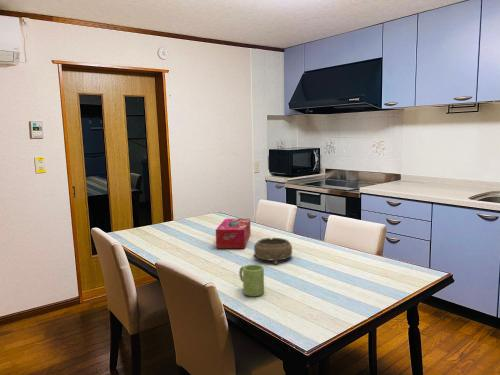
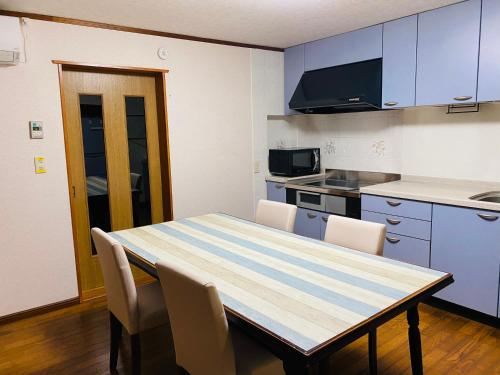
- decorative bowl (273, 249)
- tissue box (234, 232)
- mug (250, 278)
